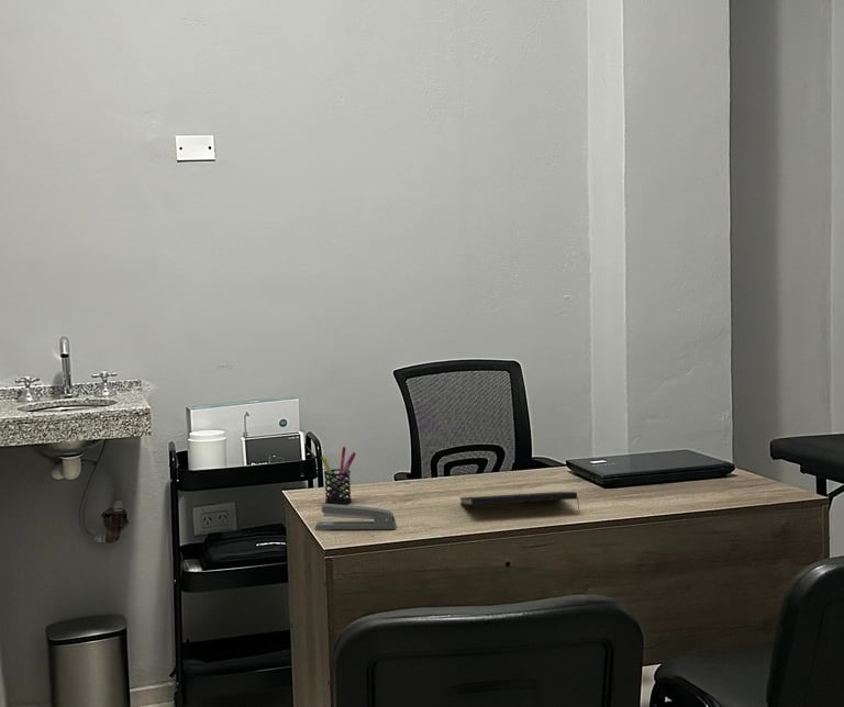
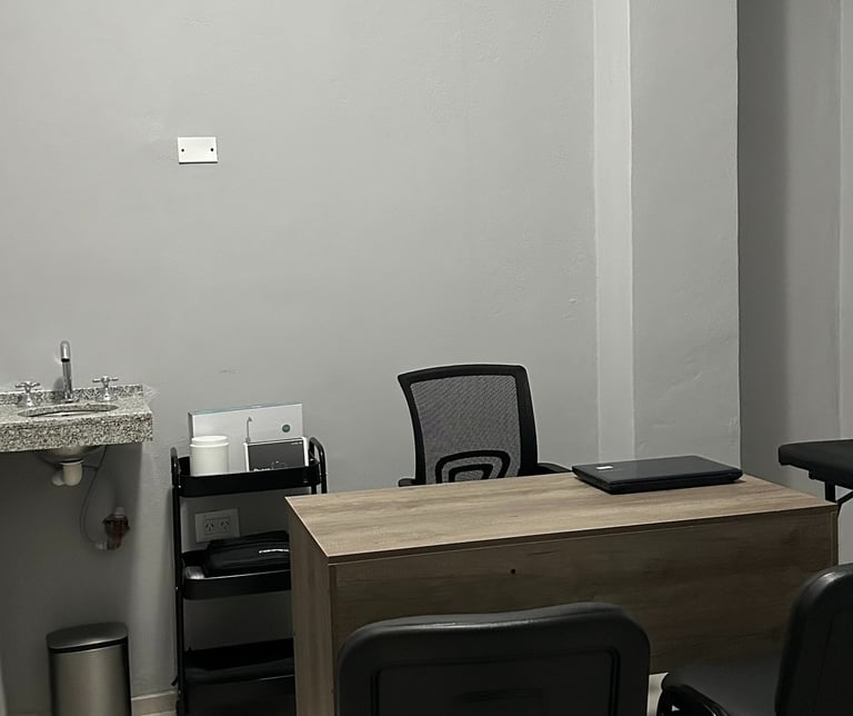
- stapler (355, 516)
- notepad (517, 497)
- pen holder (335, 474)
